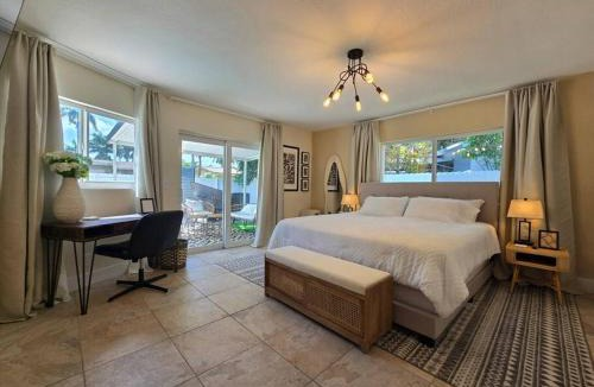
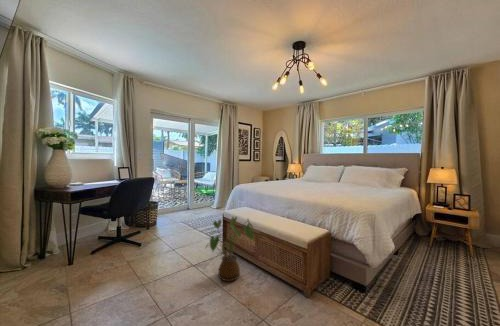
+ house plant (229, 249)
